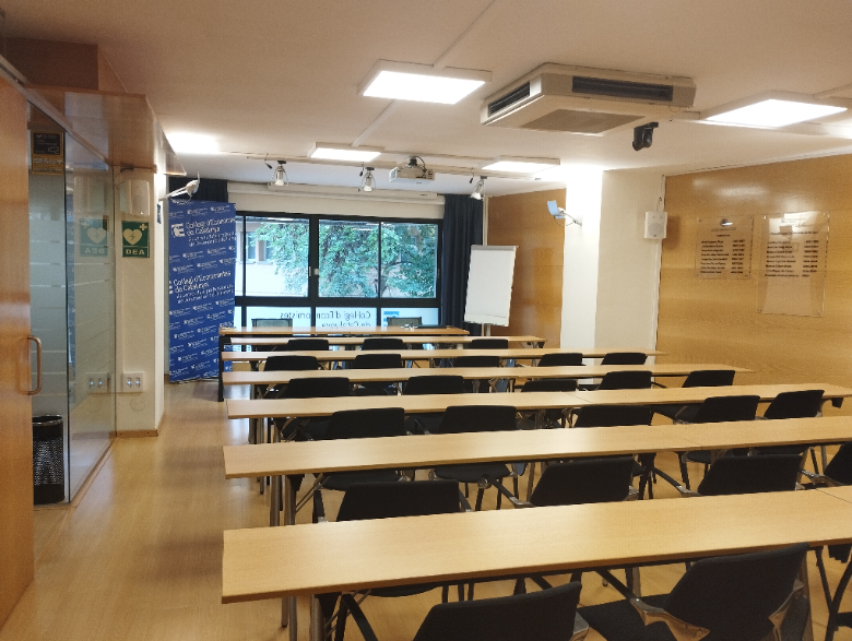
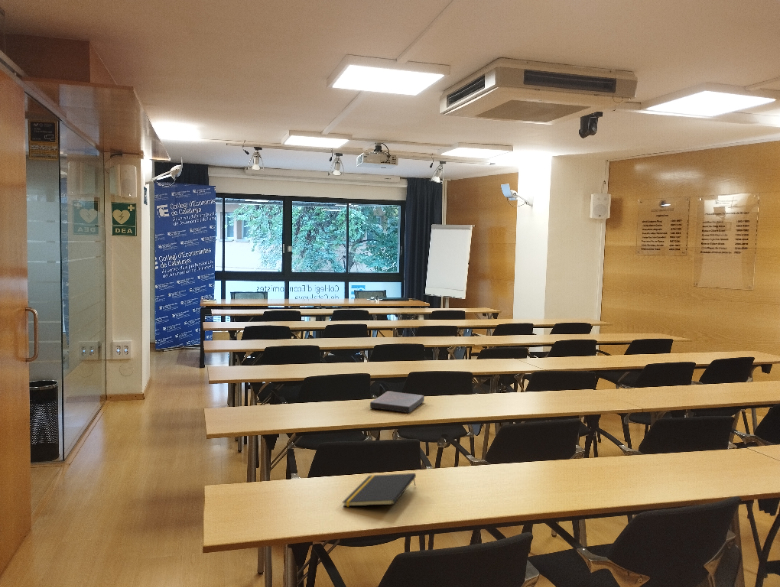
+ notepad (380, 489)
+ book (397, 401)
